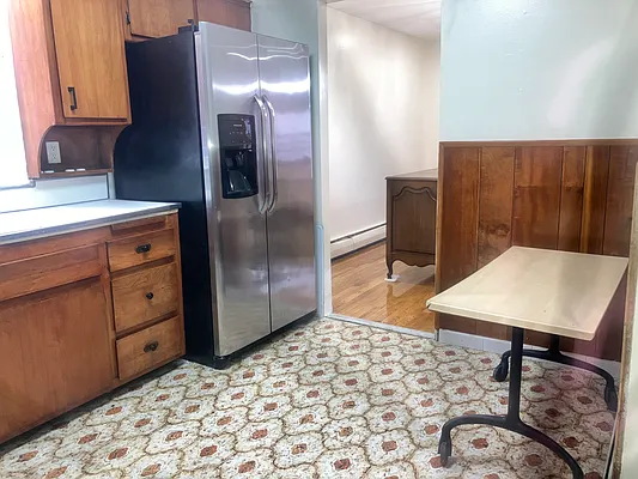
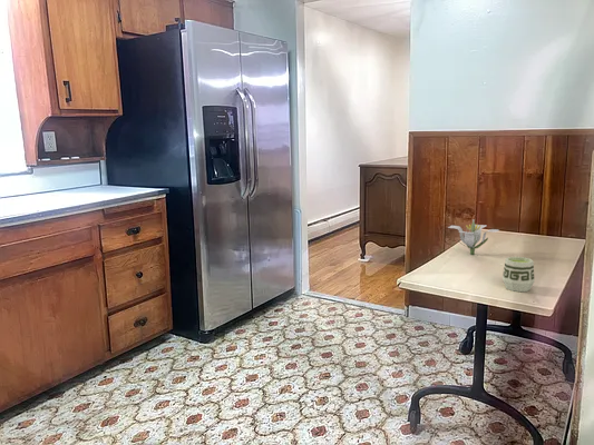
+ cup (518, 274)
+ flower (473, 236)
